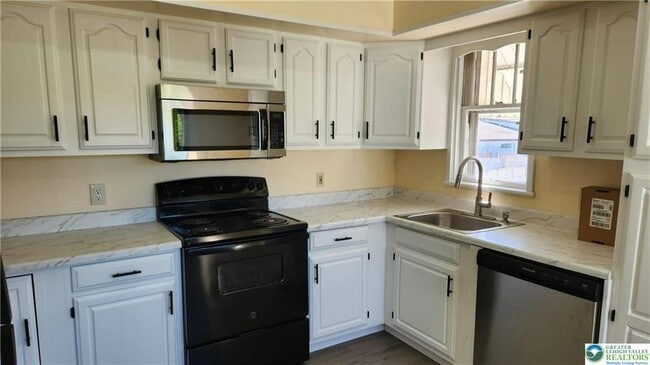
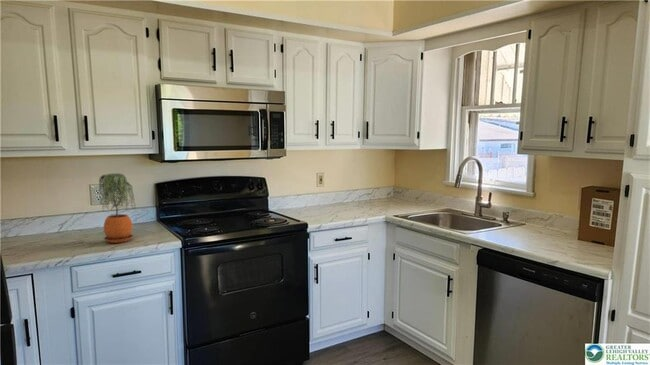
+ potted plant (118, 207)
